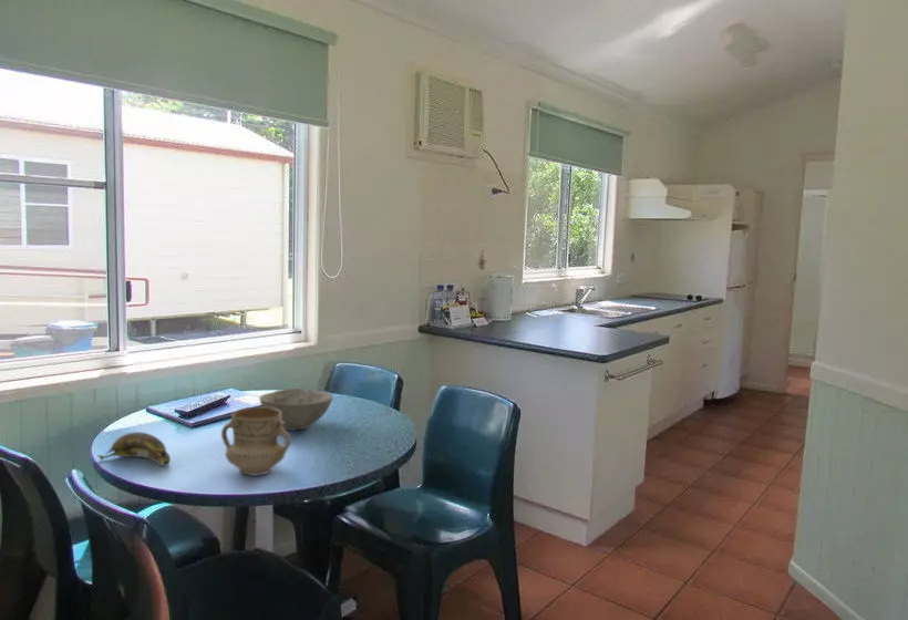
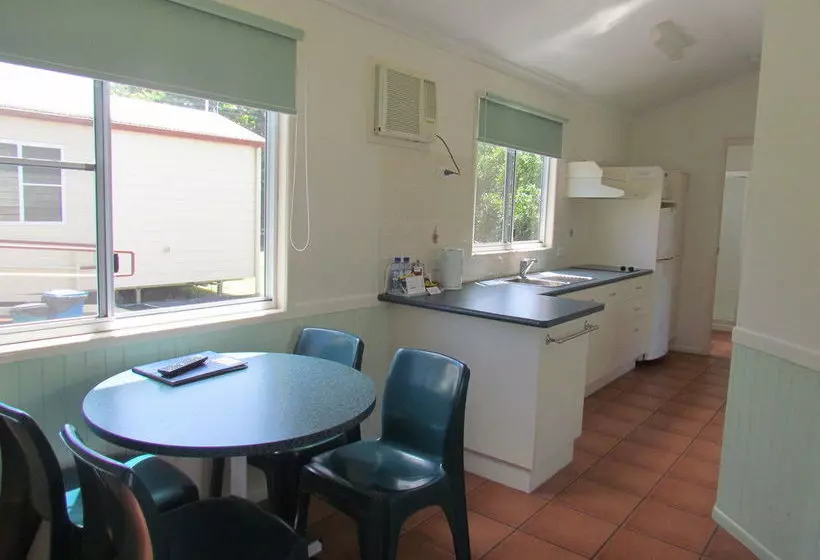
- bowl (296, 412)
- banana (136, 447)
- mug (255, 442)
